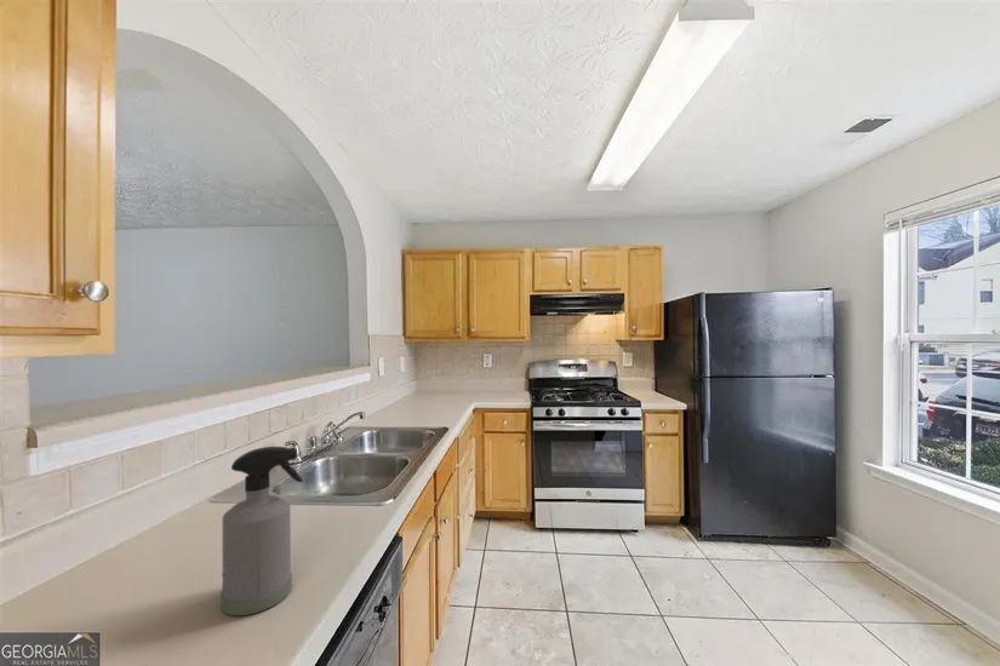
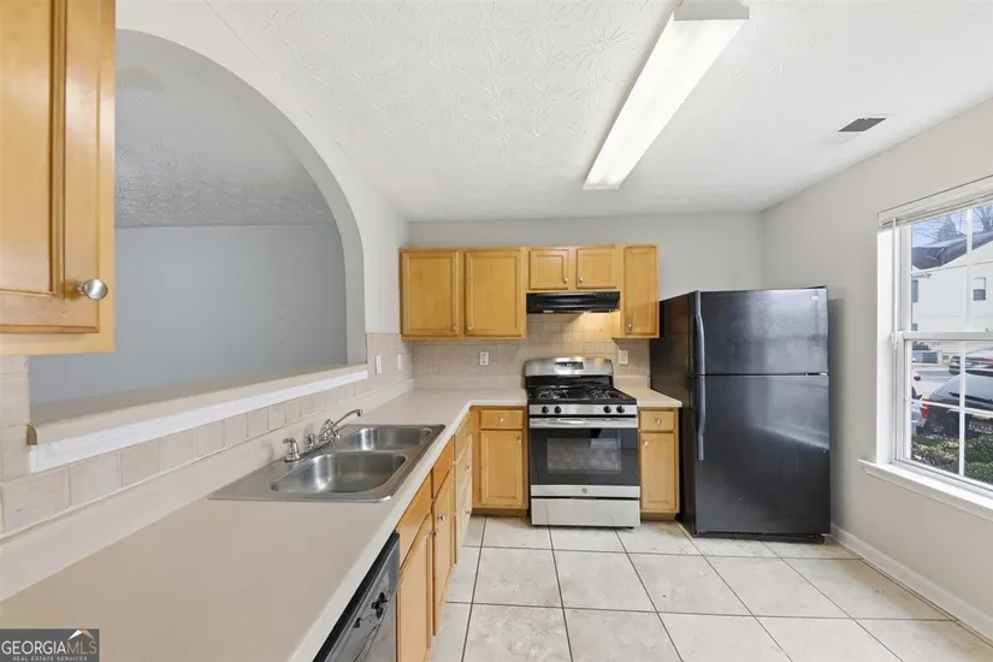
- spray bottle (263, 519)
